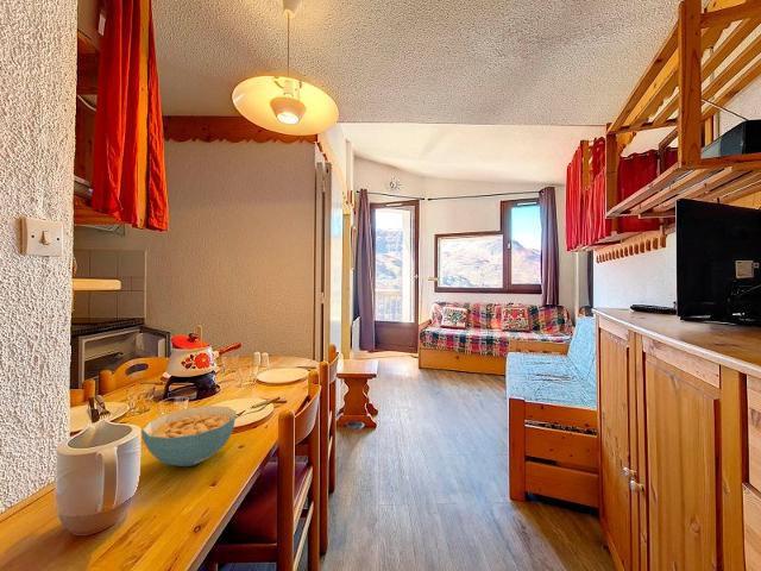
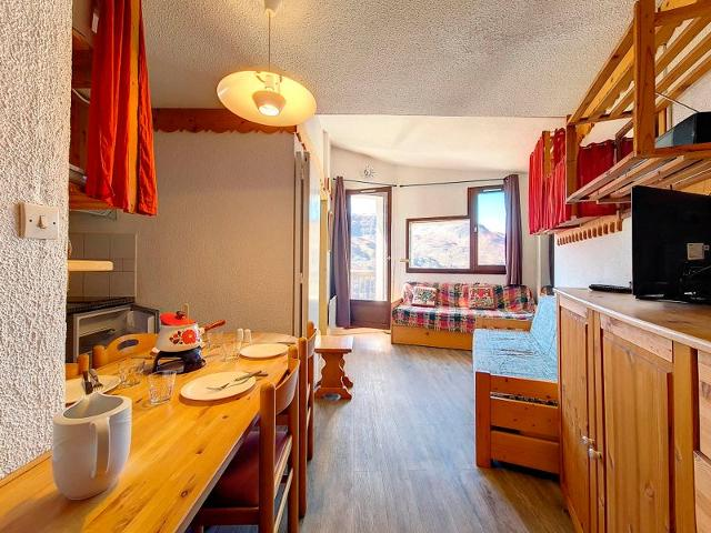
- cereal bowl (191, 439)
